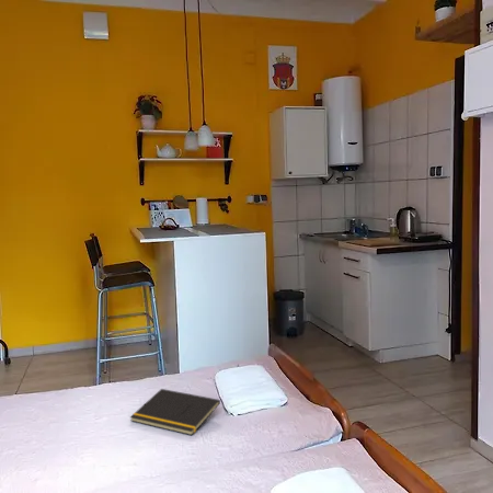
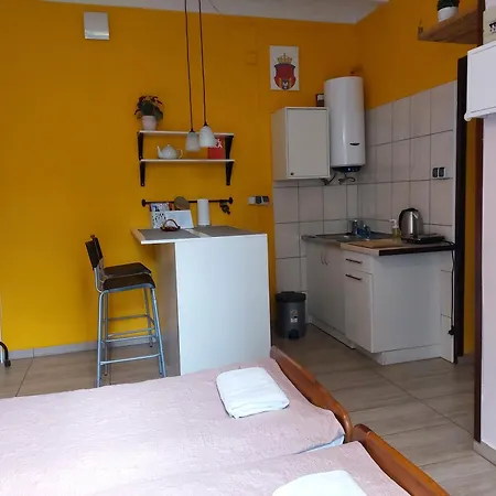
- notepad (175, 410)
